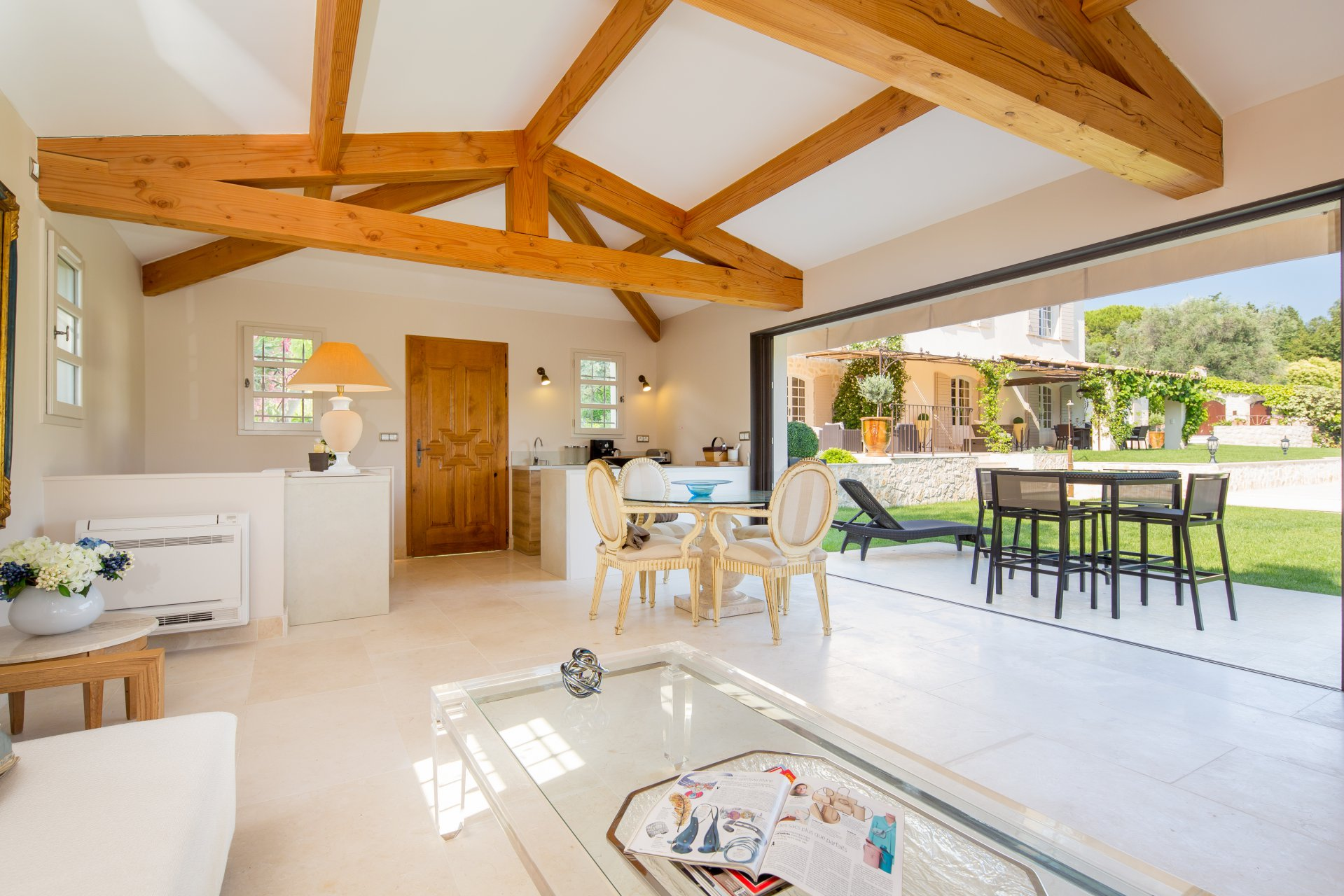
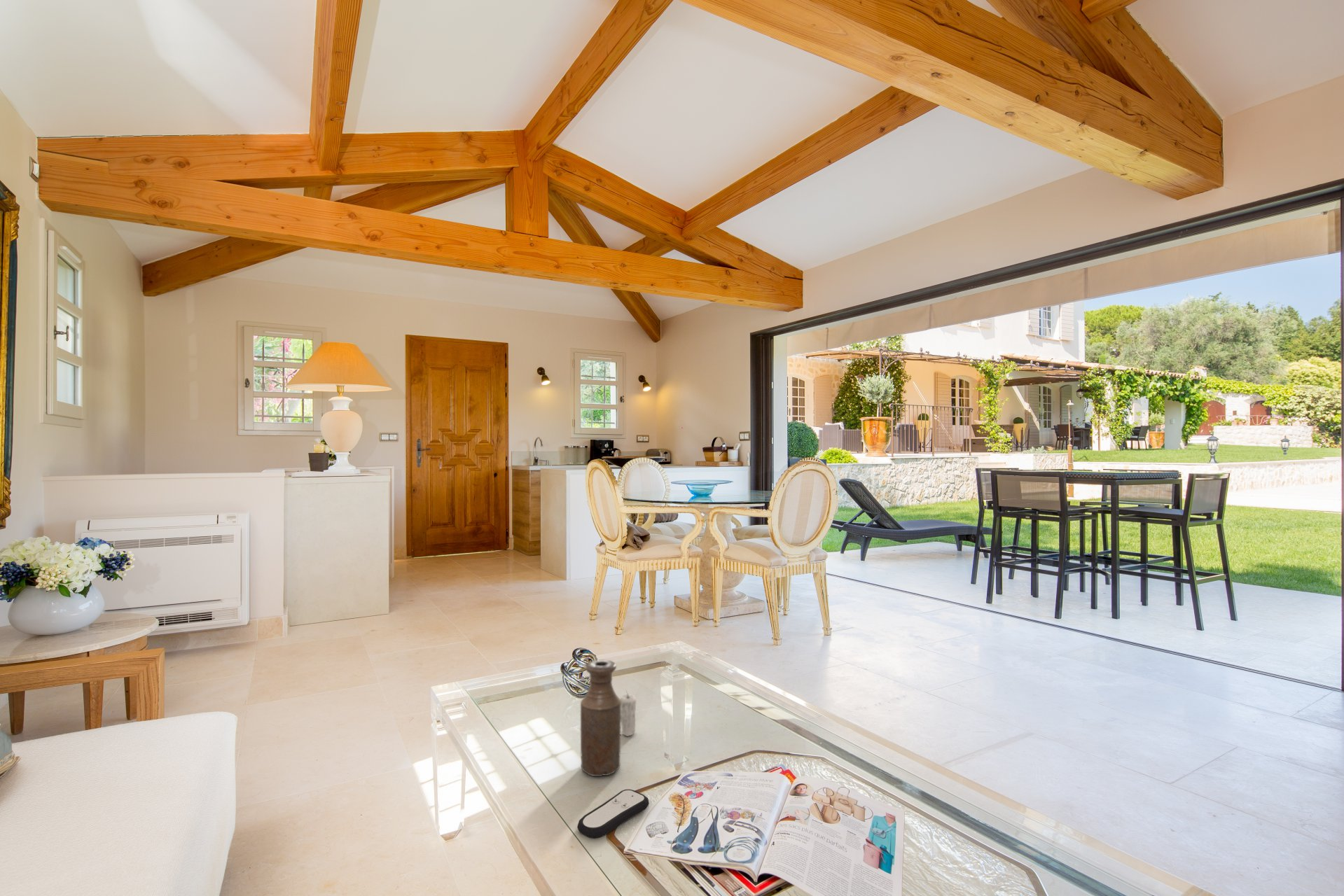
+ remote control (613, 812)
+ candle (628, 710)
+ bottle (600, 716)
